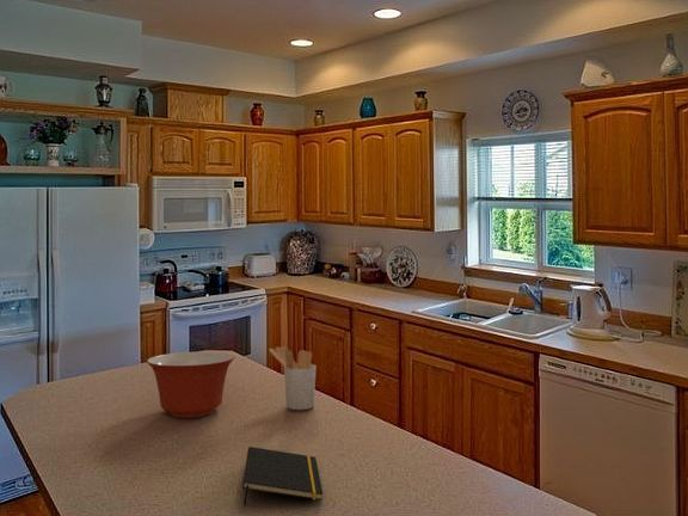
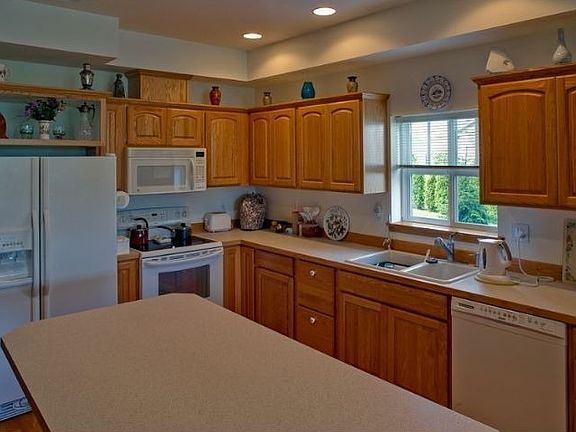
- notepad (282, 471)
- mixing bowl (191, 385)
- utensil holder (293, 375)
